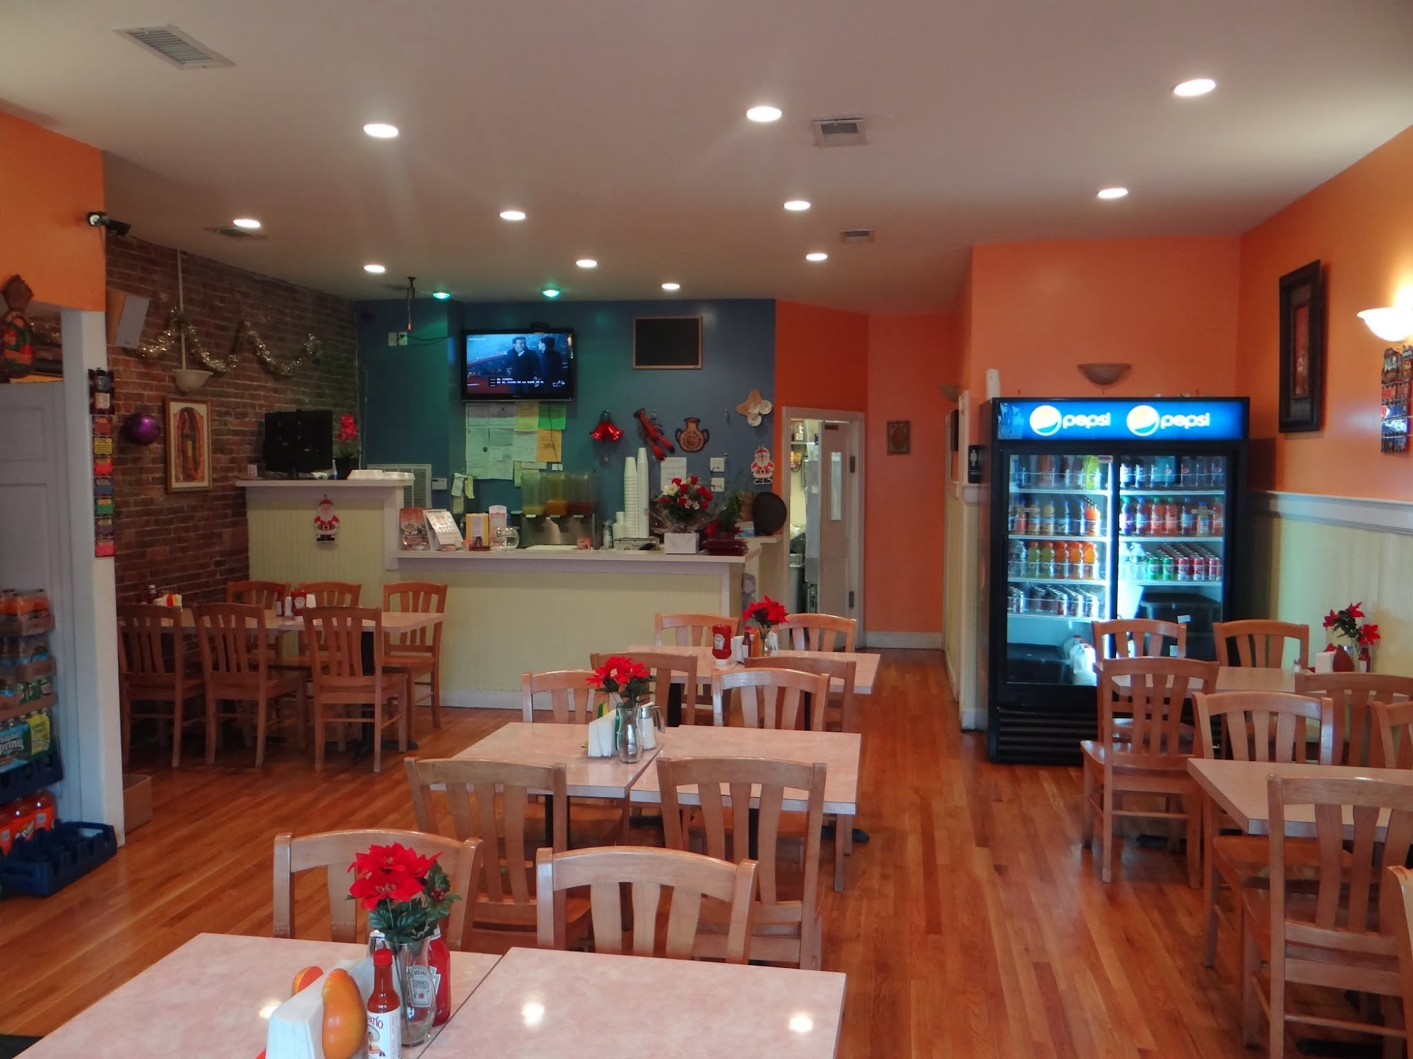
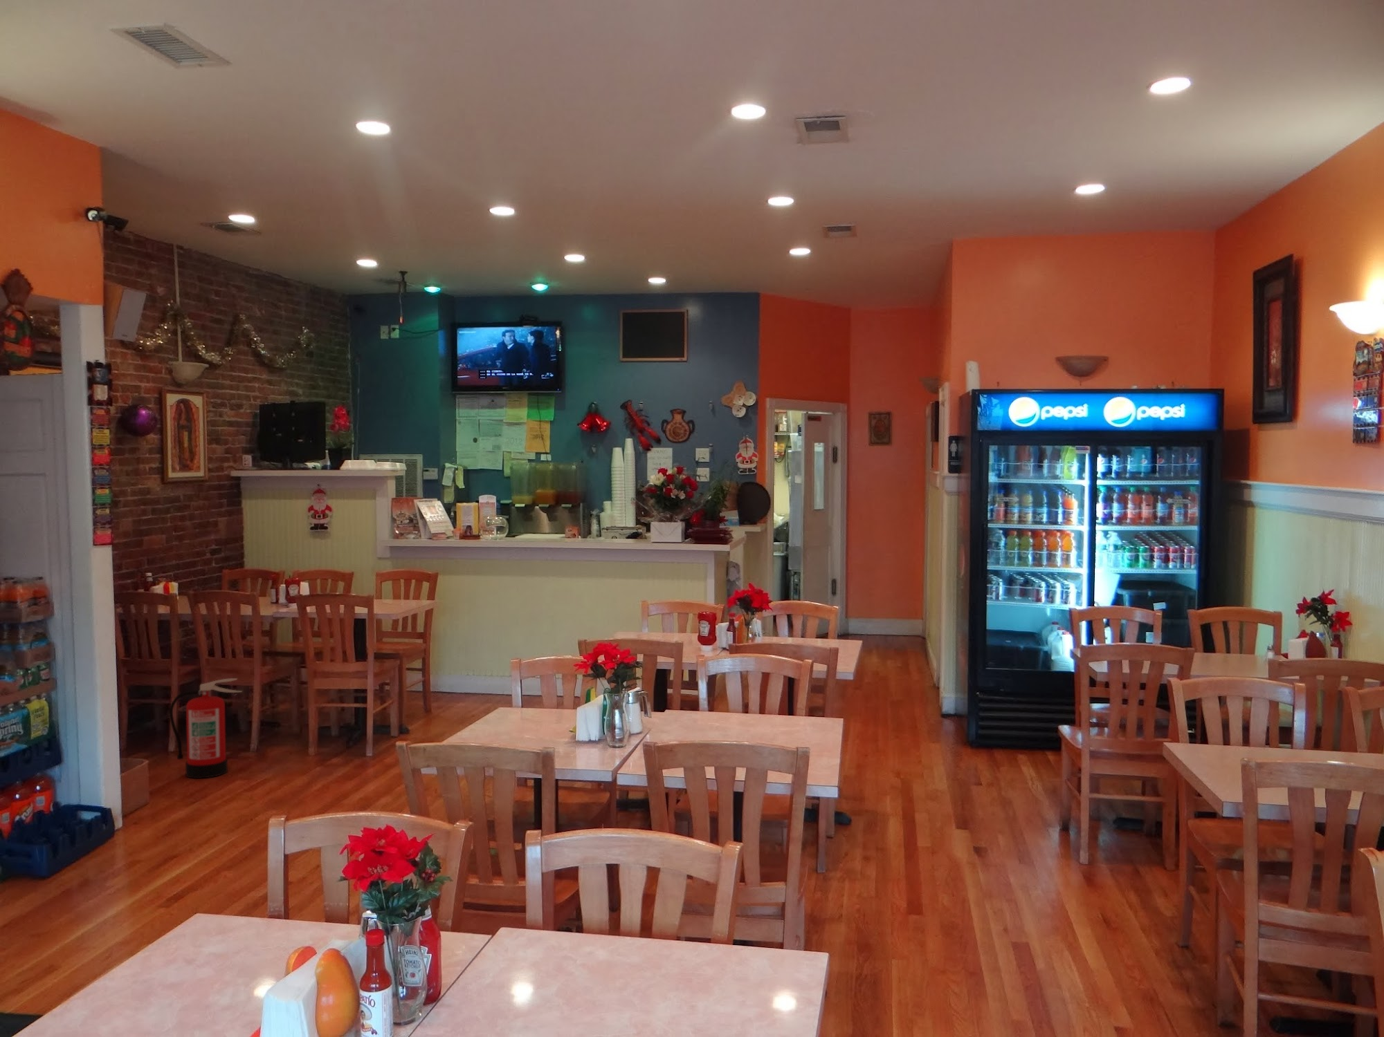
+ fire extinguisher (206, 727)
